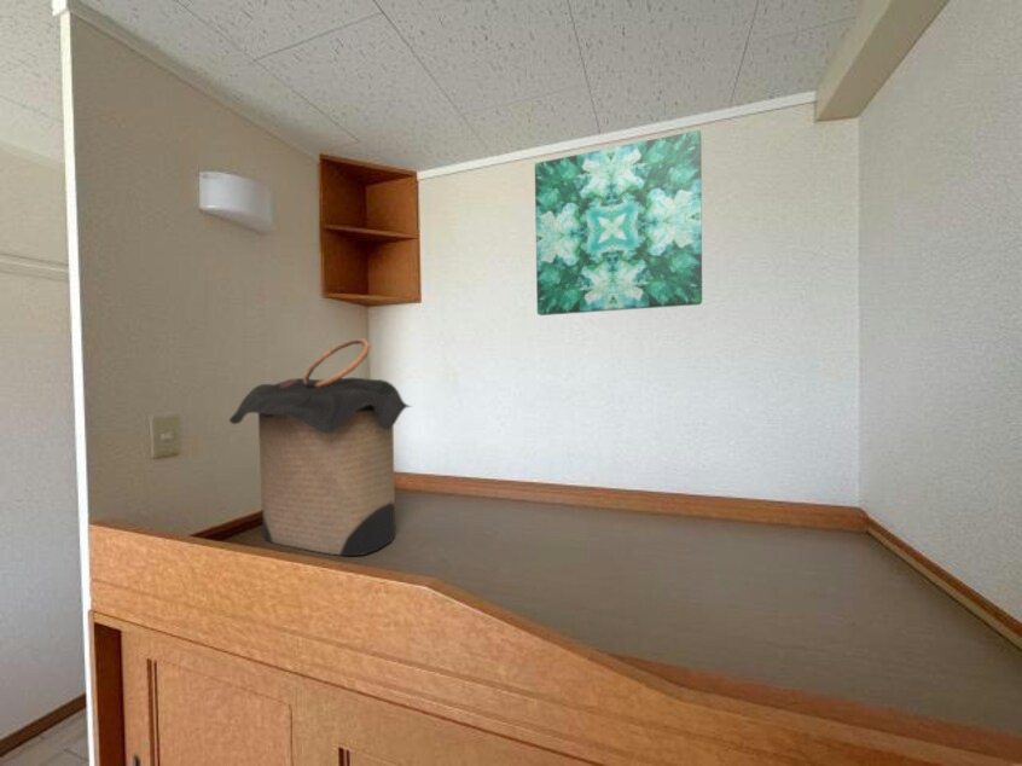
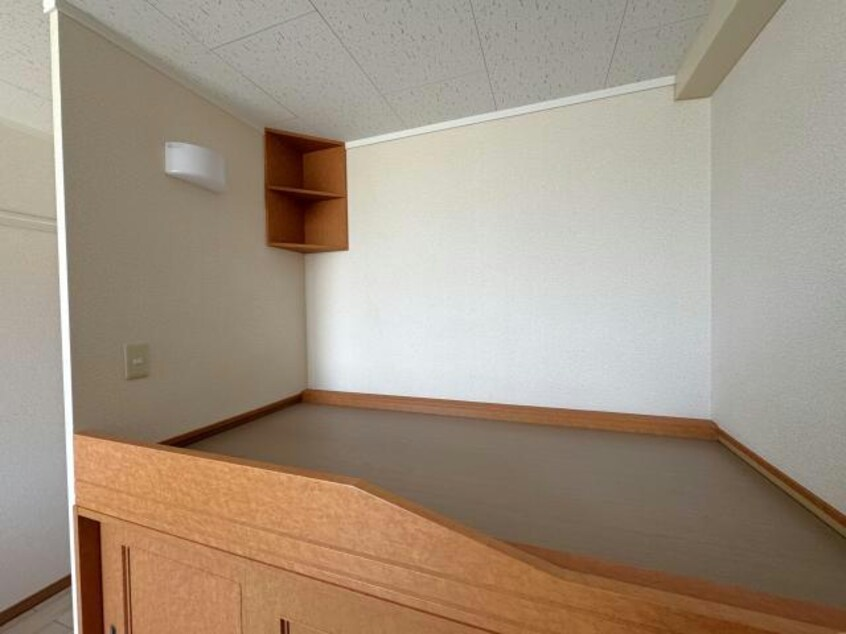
- laundry hamper (320, 437)
- wall art (614, 230)
